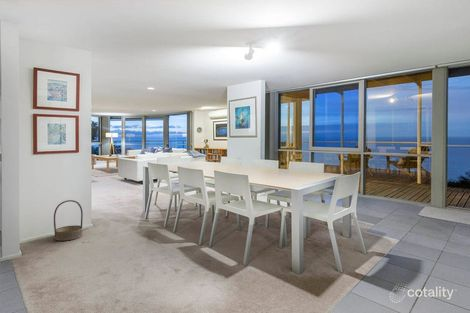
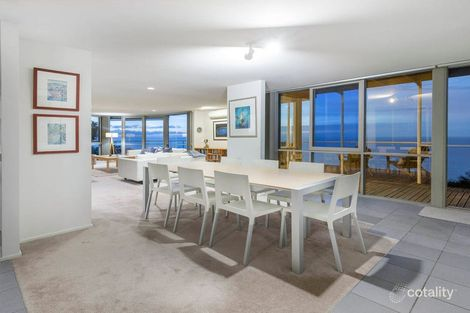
- basket (68, 226)
